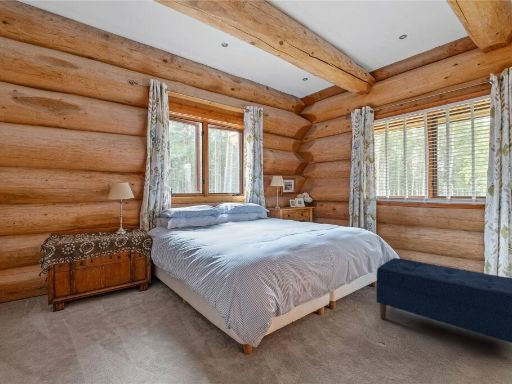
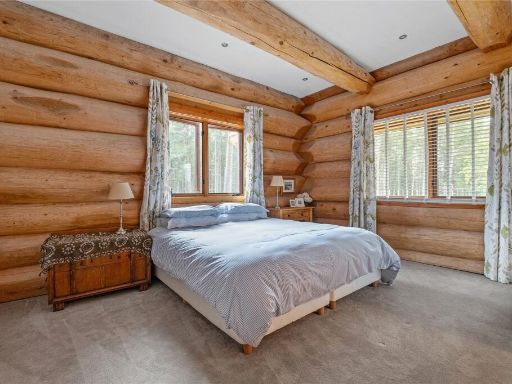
- bench (448, 301)
